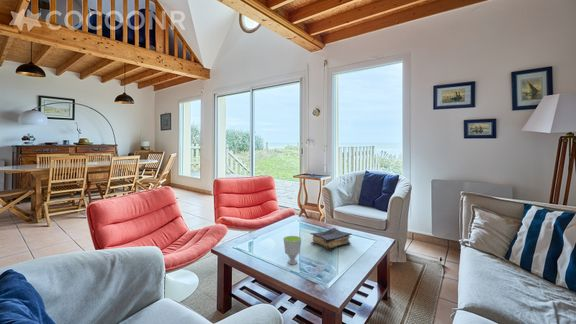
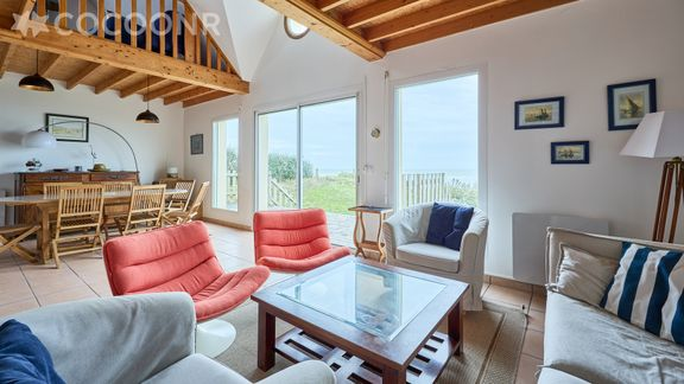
- book (331, 238)
- cup (292, 250)
